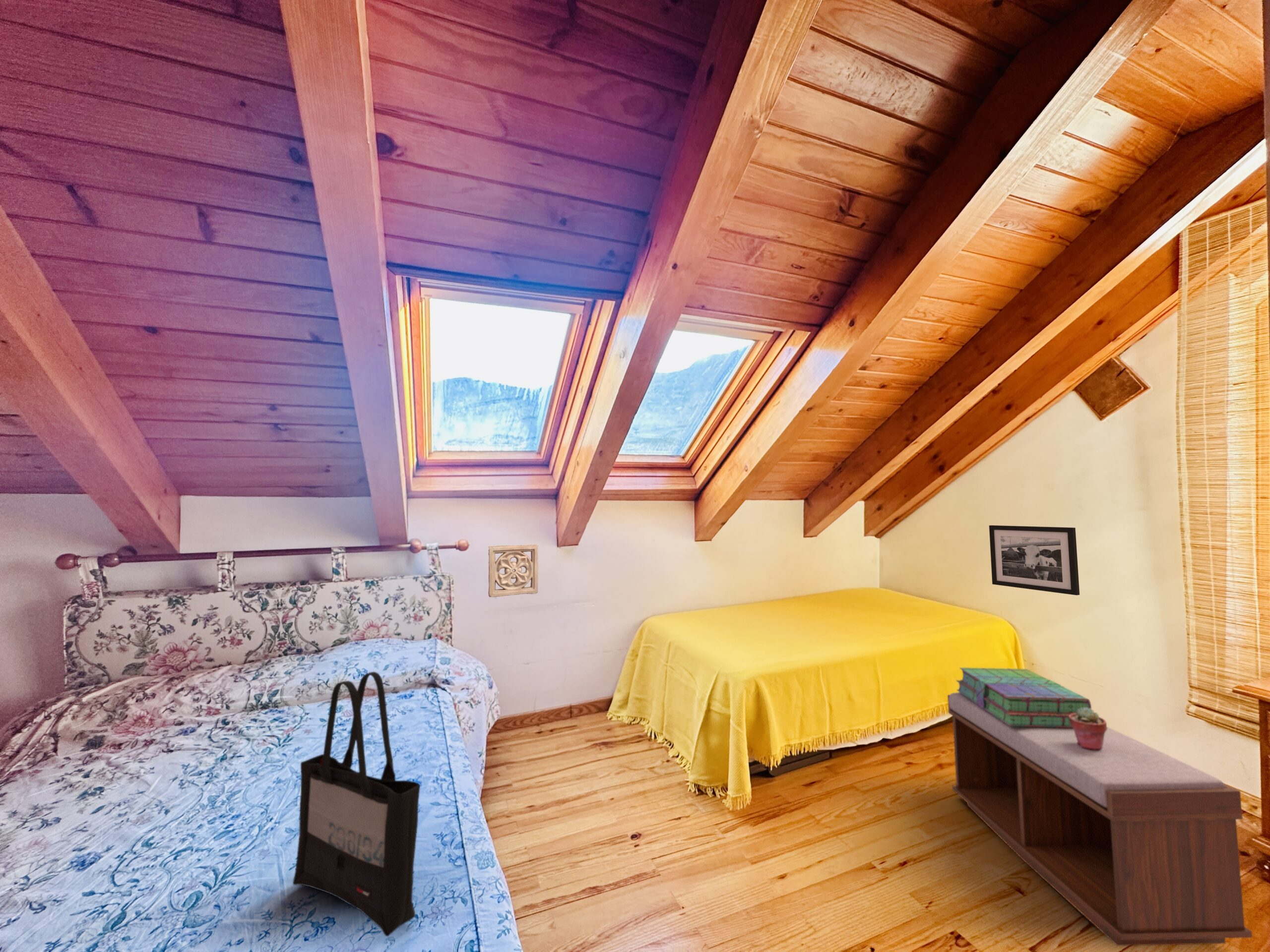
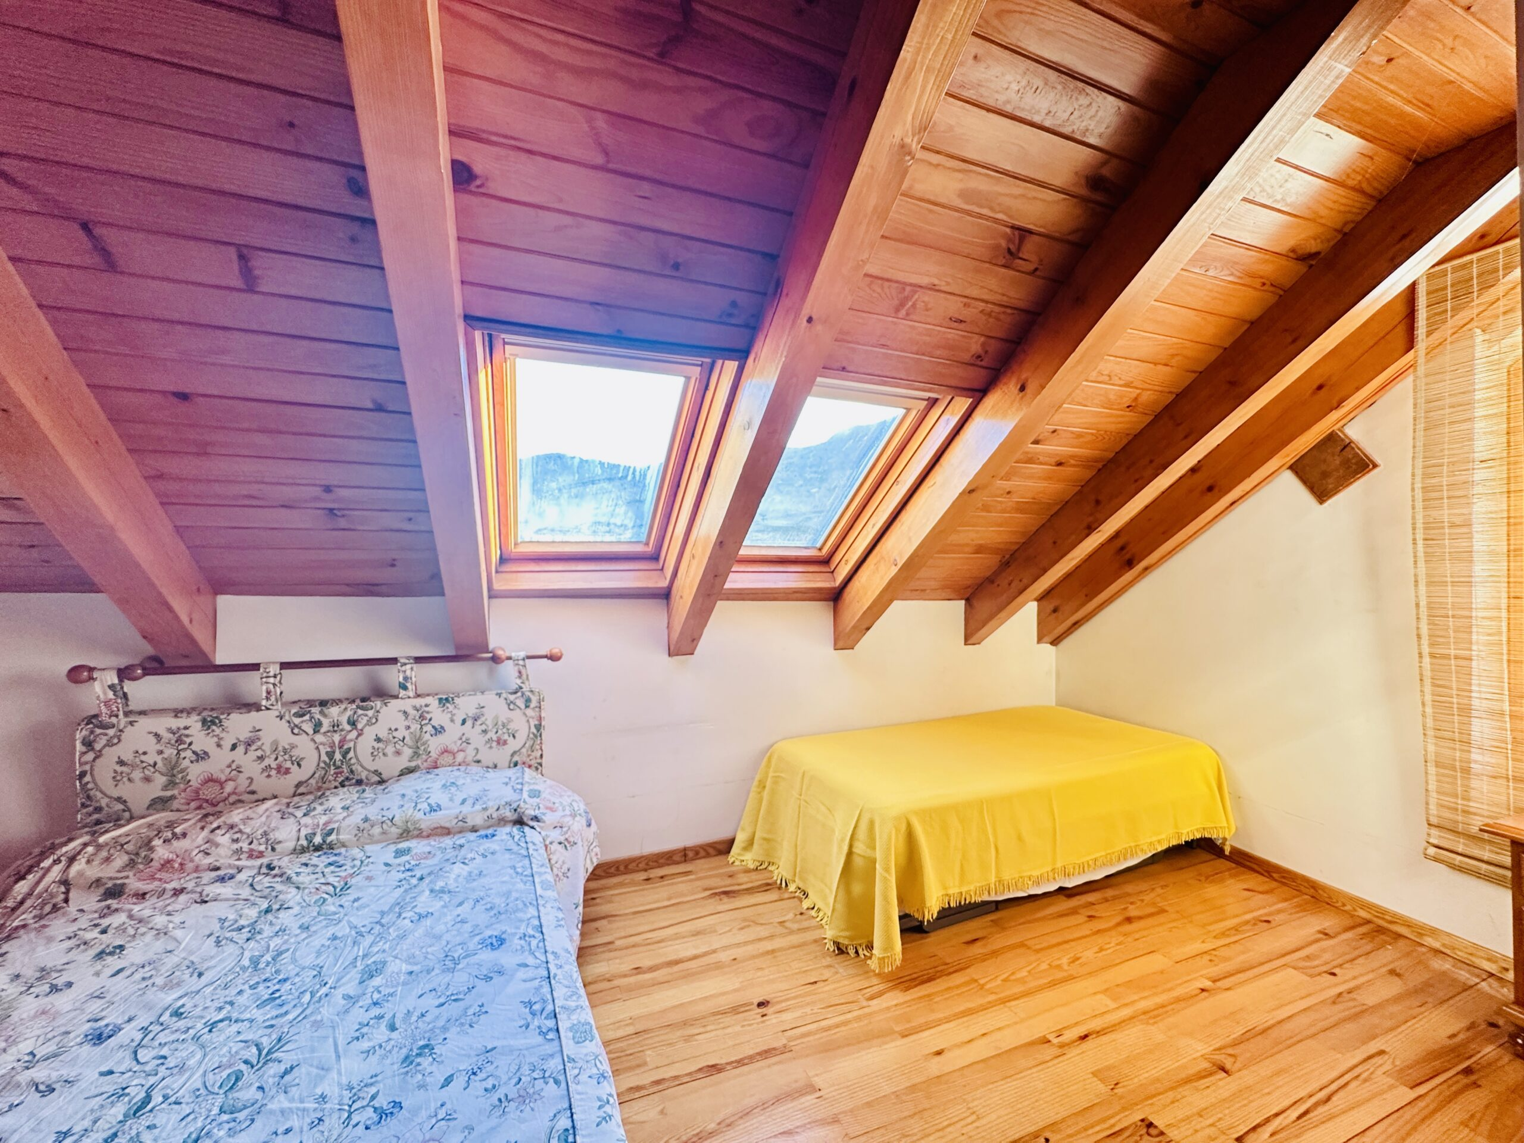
- tote bag (356, 788)
- picture frame (1031, 557)
- potted succulent (1087, 725)
- wall ornament (513, 571)
- bench (1066, 794)
- stack of books (1019, 694)
